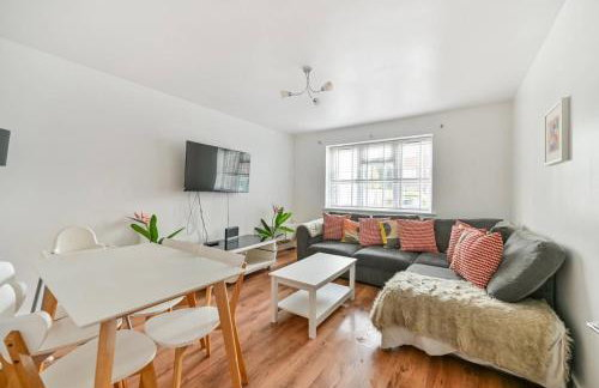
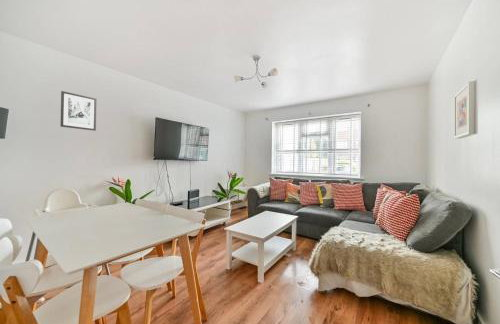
+ wall art (79, 111)
